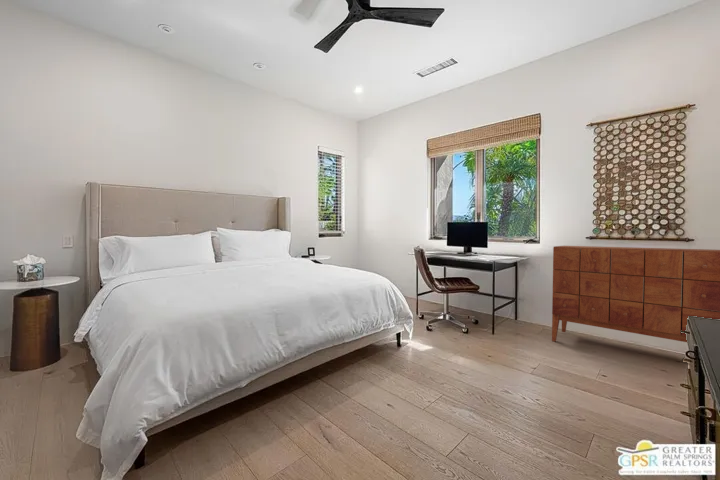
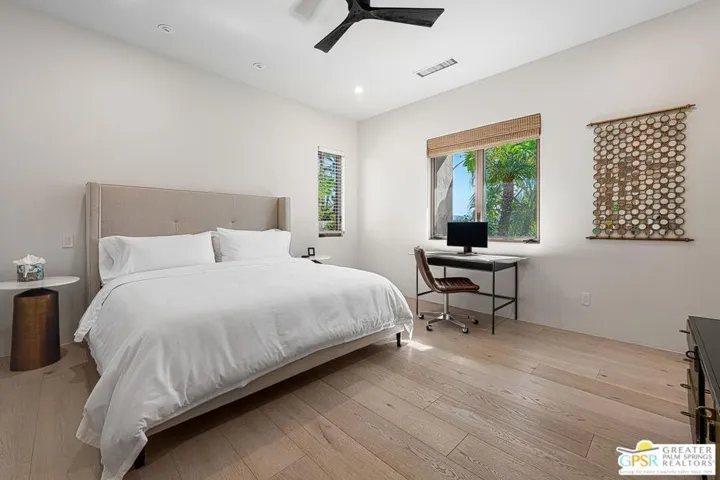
- dresser (628, 299)
